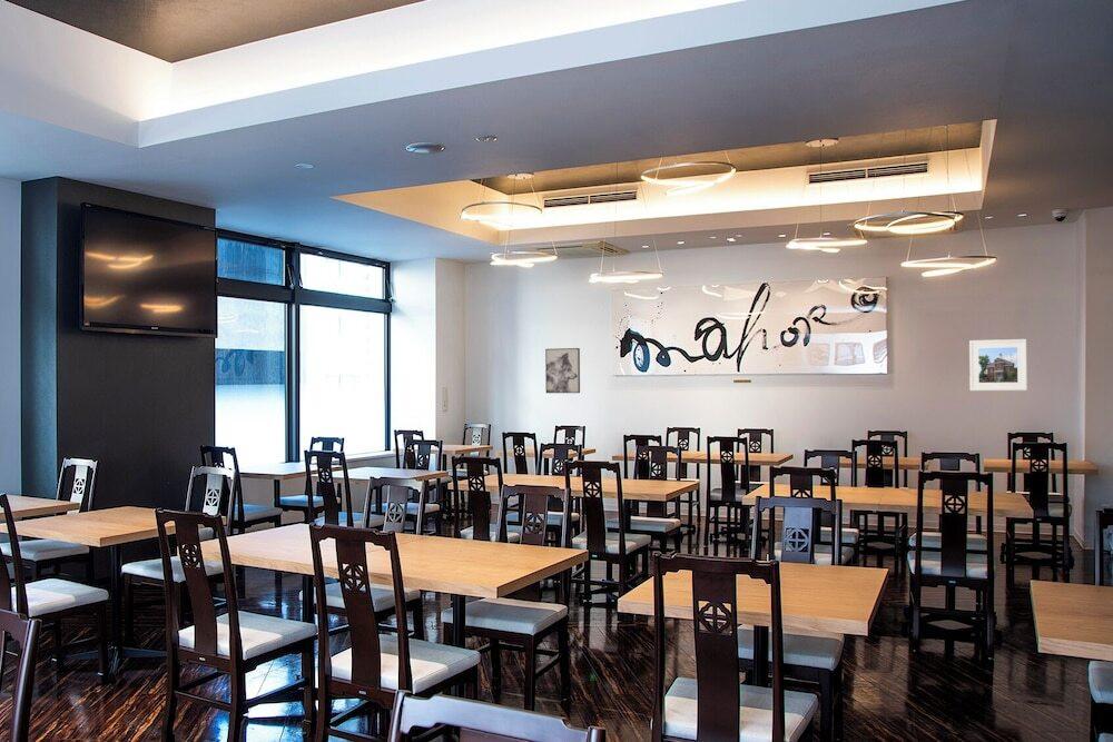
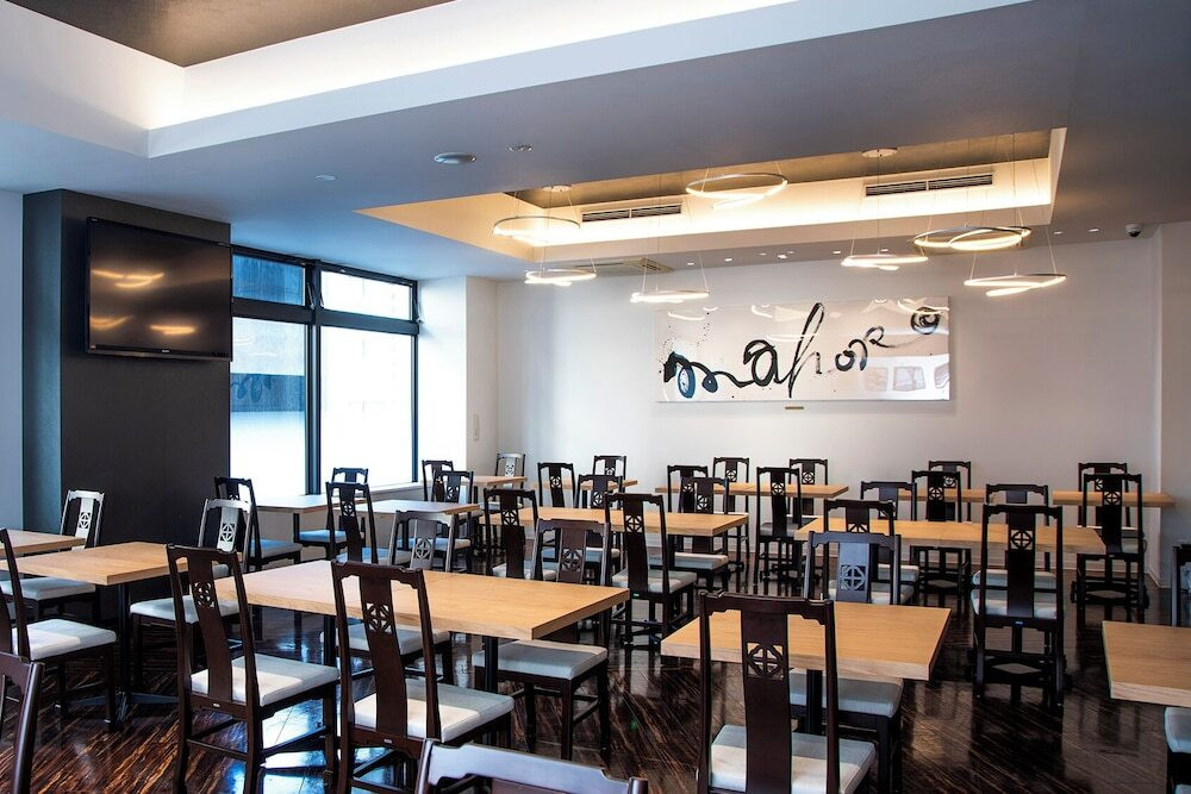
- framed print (997, 365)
- wall art (562, 370)
